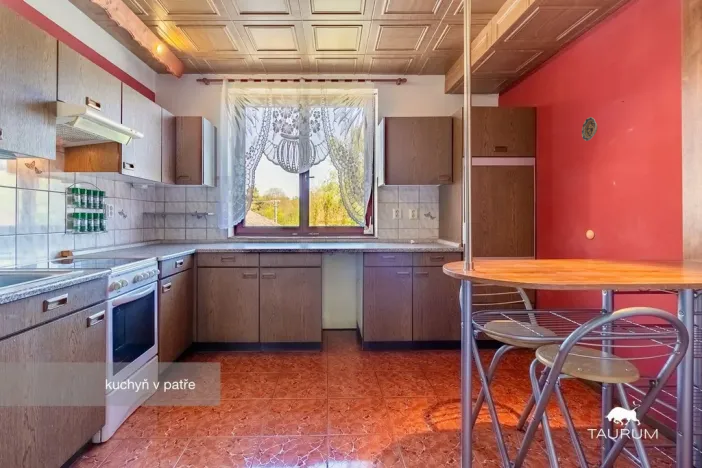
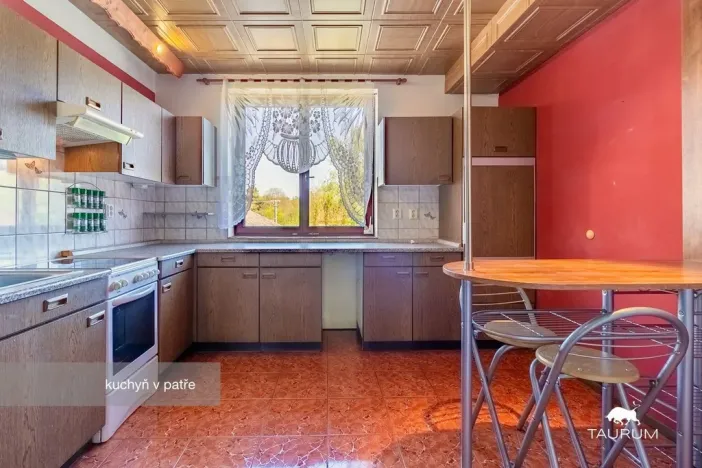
- decorative plate (590, 129)
